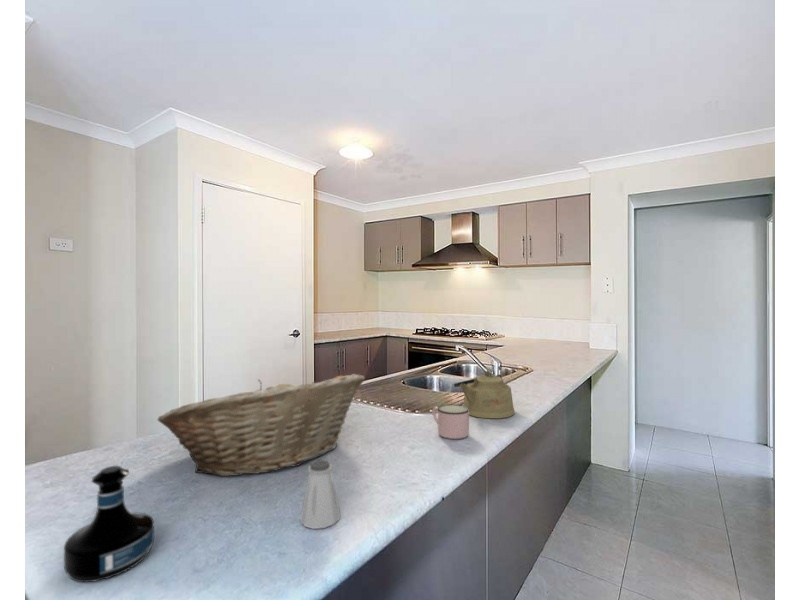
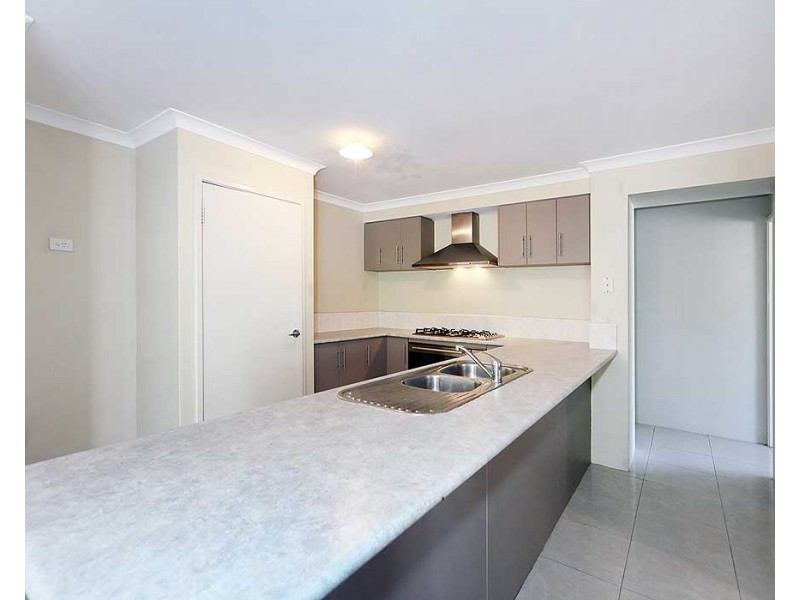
- saltshaker (320, 490)
- tequila bottle (111, 514)
- fruit basket (272, 413)
- mug (449, 420)
- kettle (483, 391)
